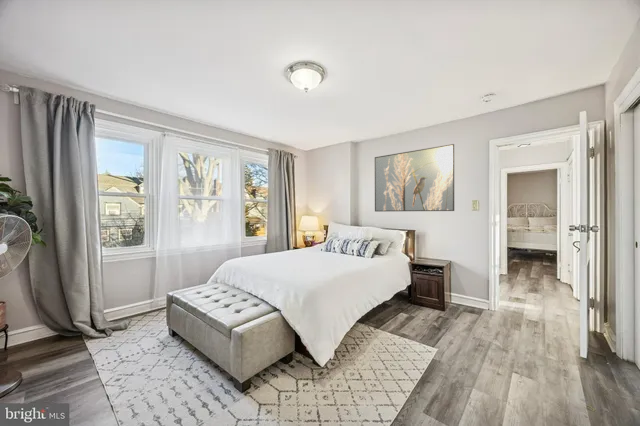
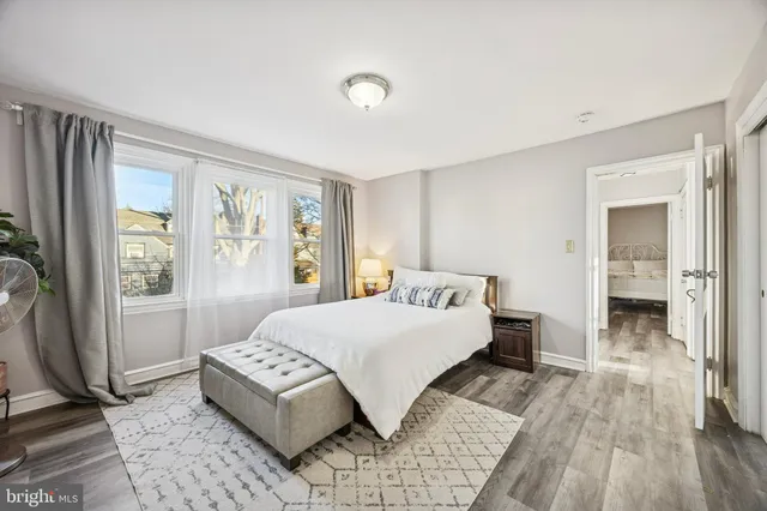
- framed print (410, 181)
